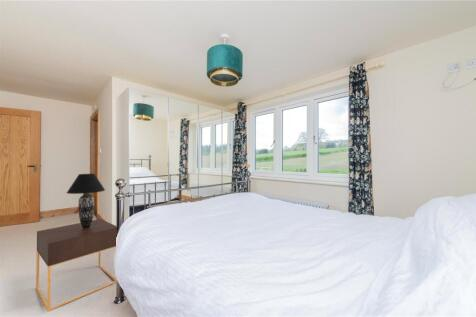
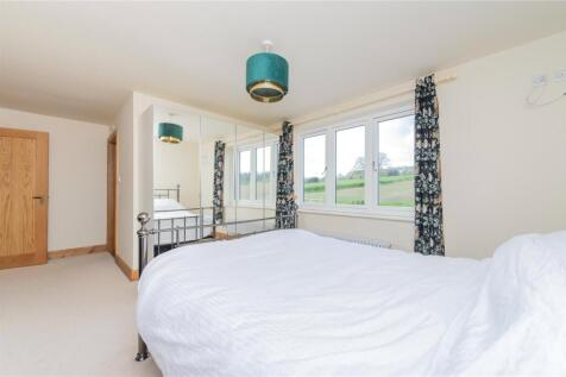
- table lamp (86, 200)
- nightstand (78, 256)
